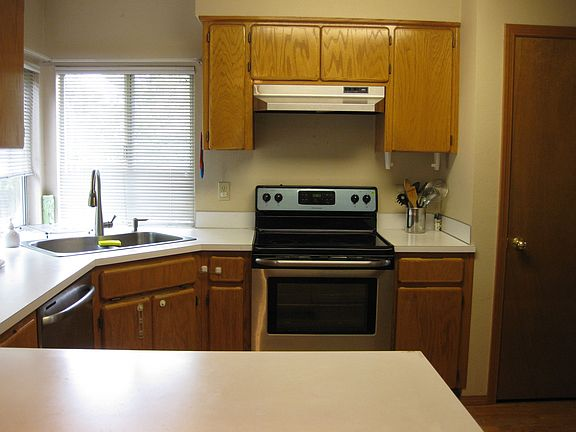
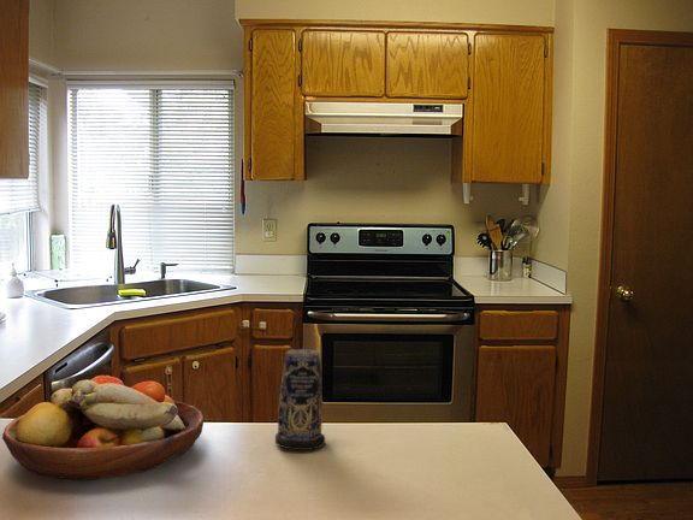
+ fruit bowl (109, 413)
+ candle (301, 397)
